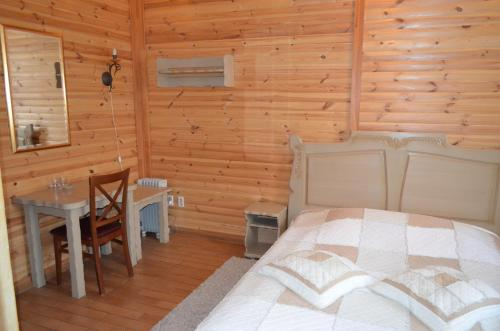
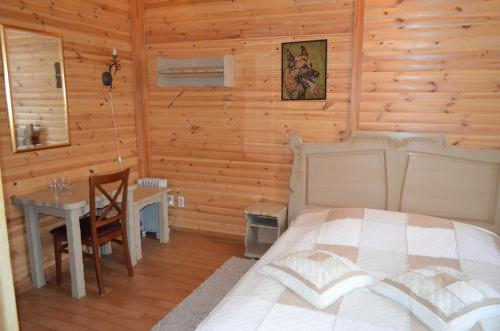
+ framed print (303, 71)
